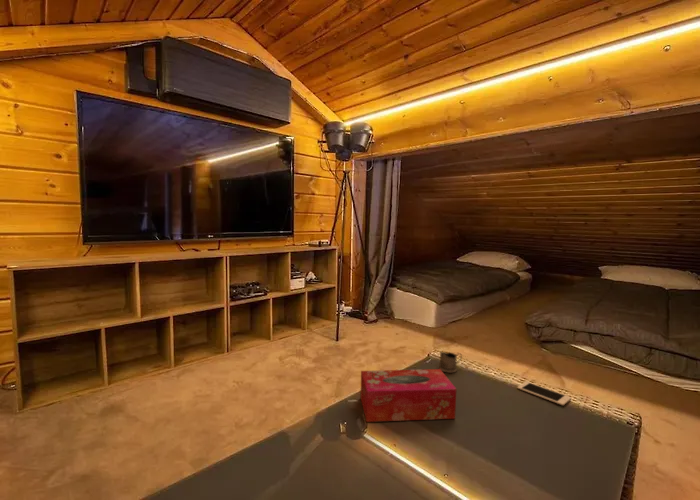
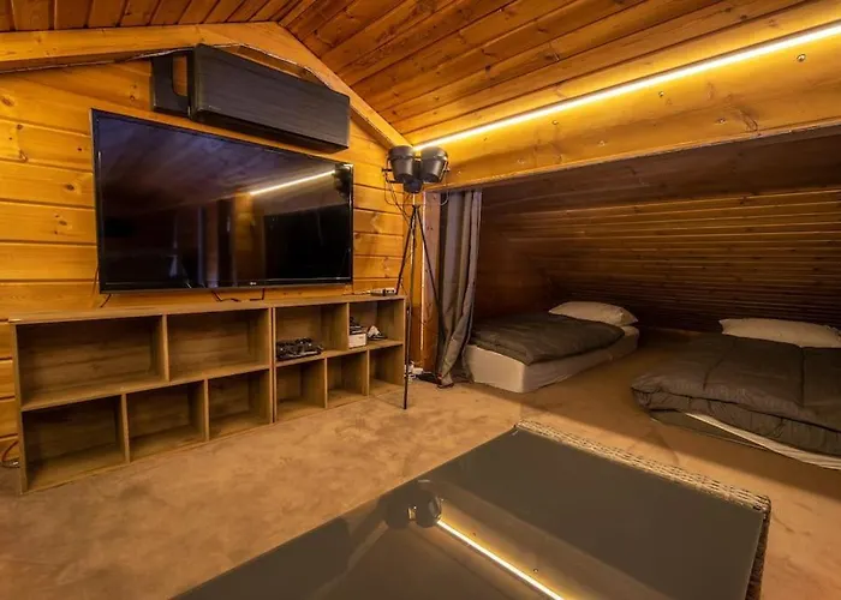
- cell phone (543, 392)
- tea glass holder (450, 359)
- tissue box (405, 393)
